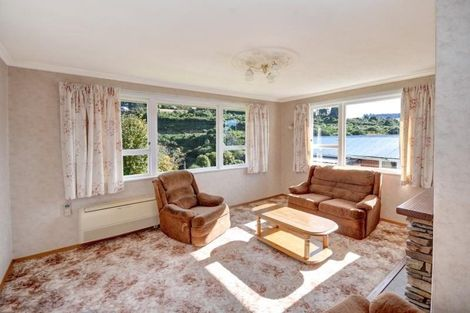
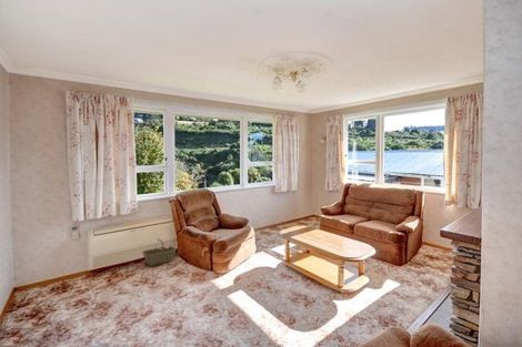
+ basket (159, 251)
